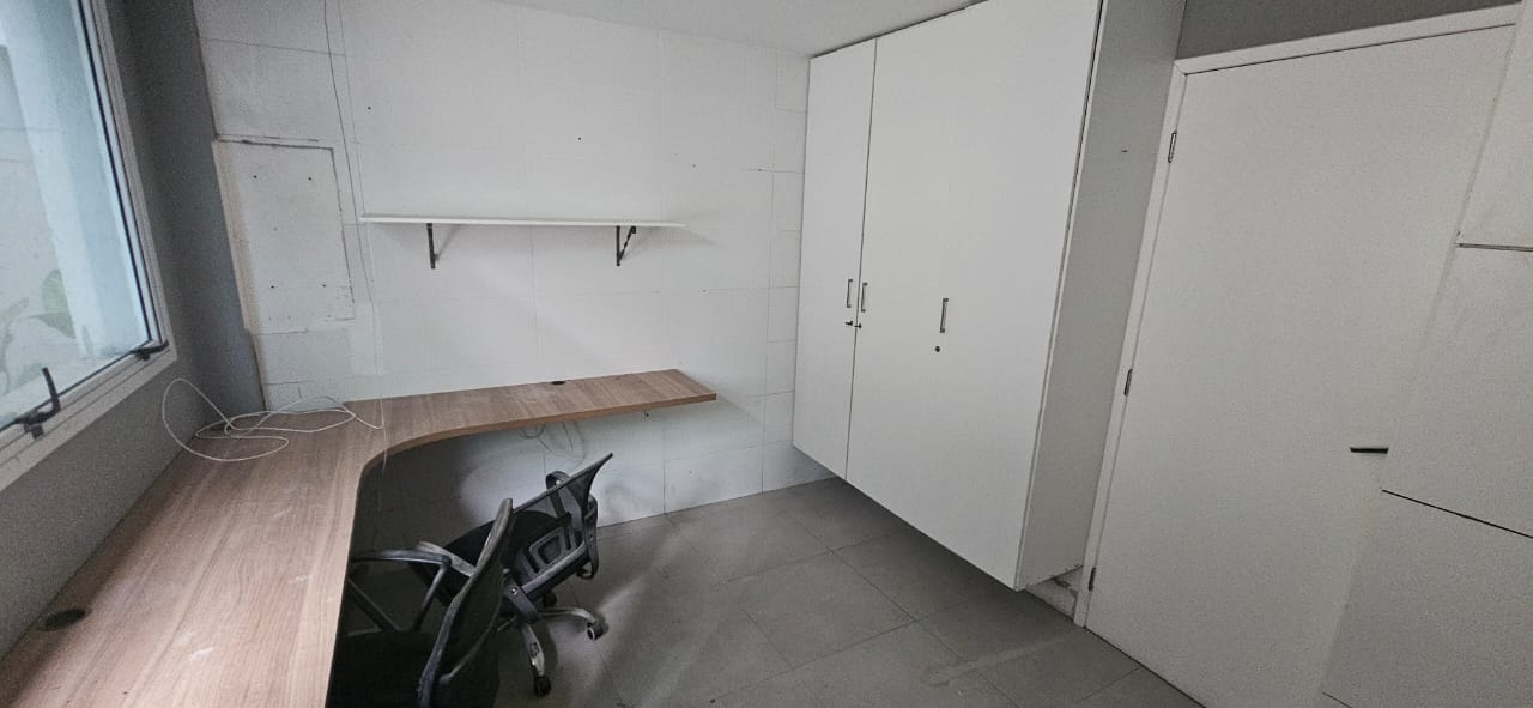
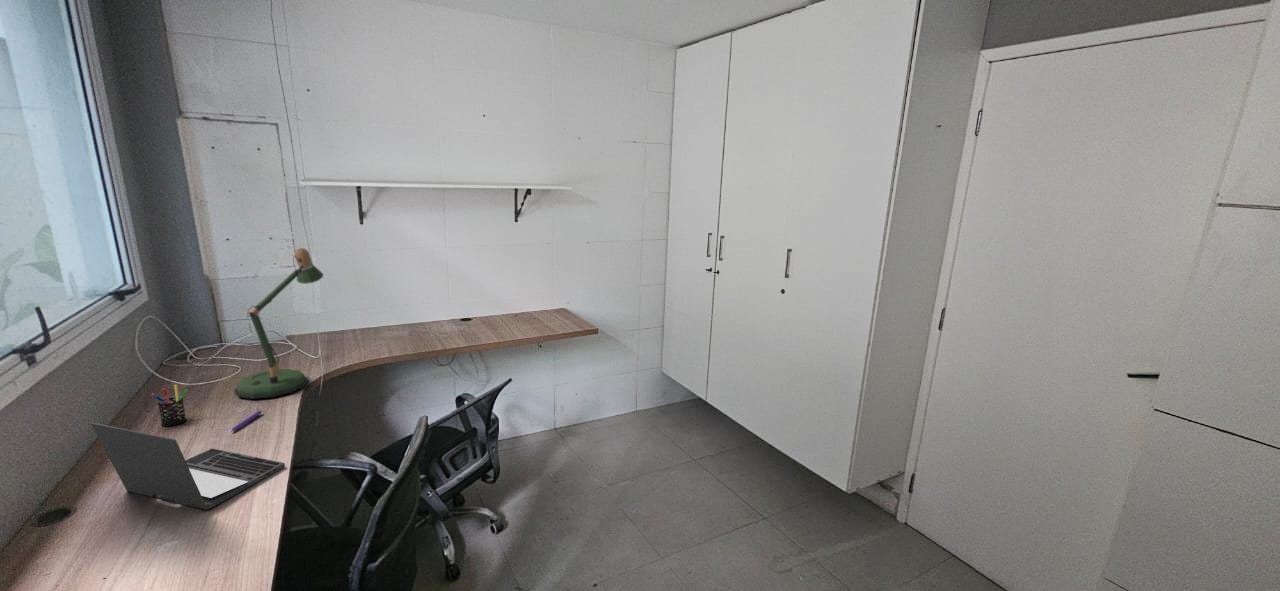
+ laptop (198, 454)
+ desk lamp (262, 325)
+ pen holder (173, 403)
+ pen (246, 420)
